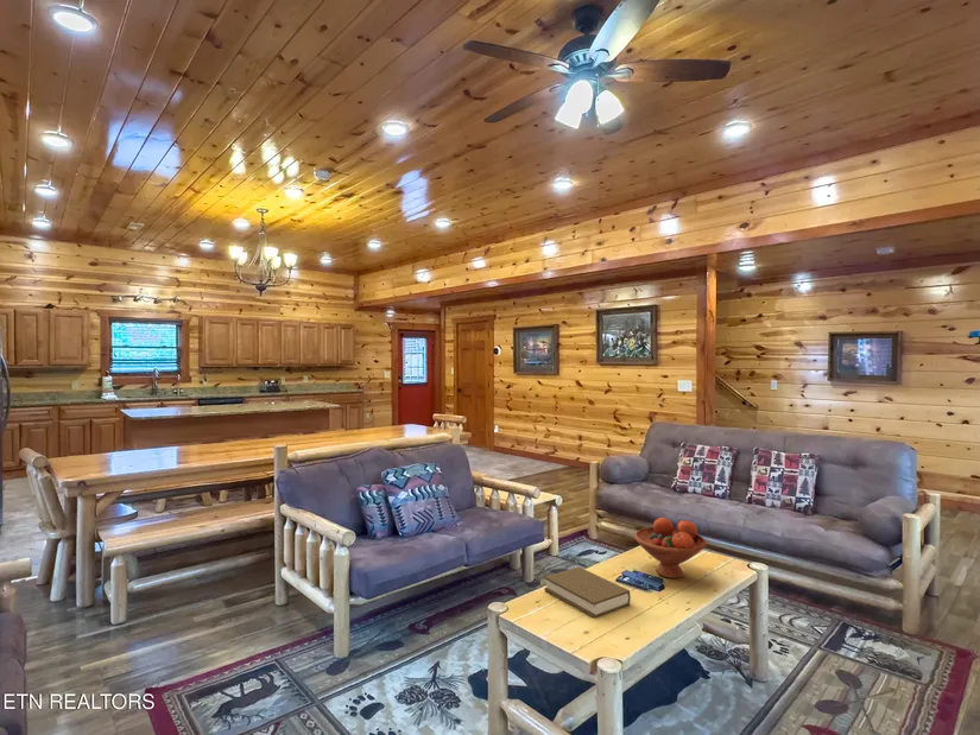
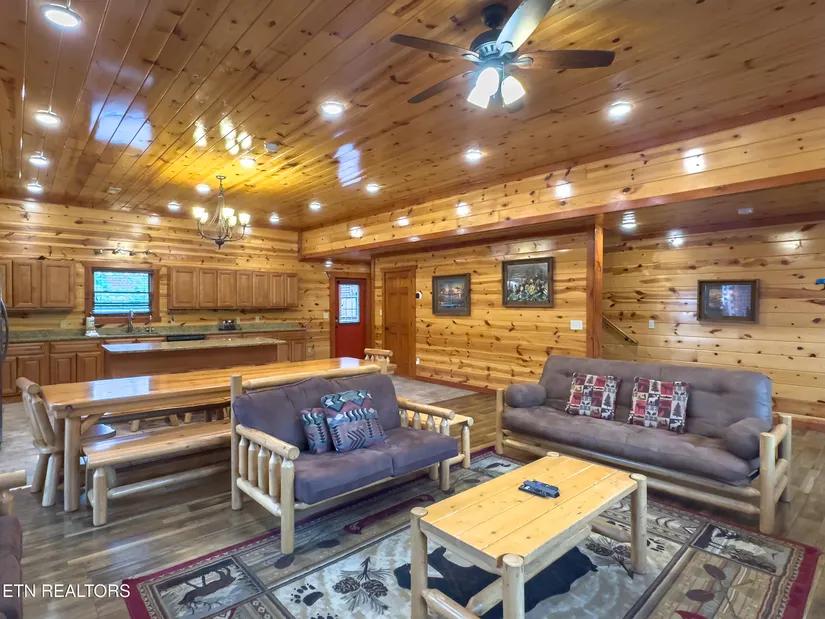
- fruit bowl (669, 549)
- book (586, 589)
